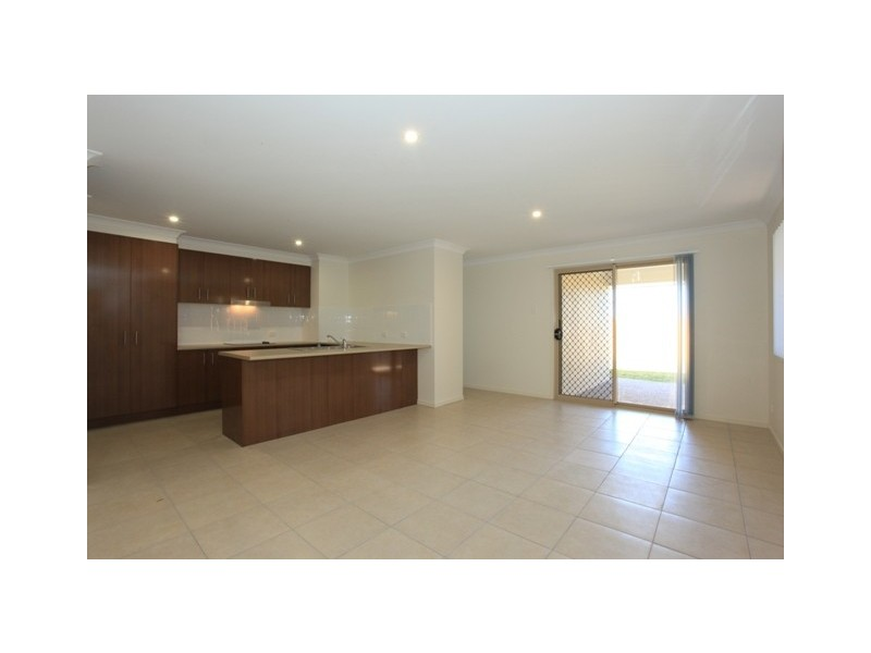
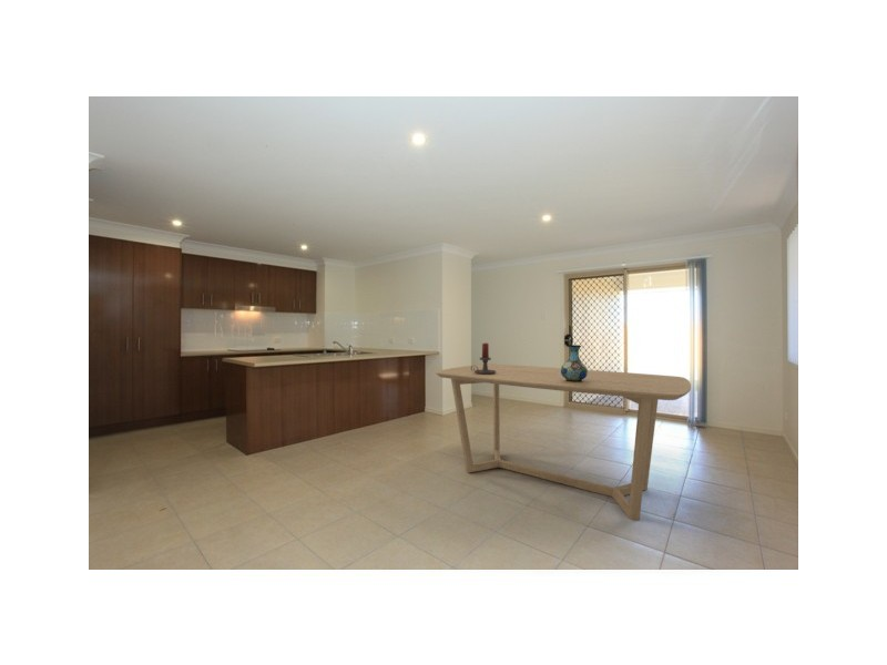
+ dining table (551, 389)
+ candle holder (482, 357)
+ vase (573, 362)
